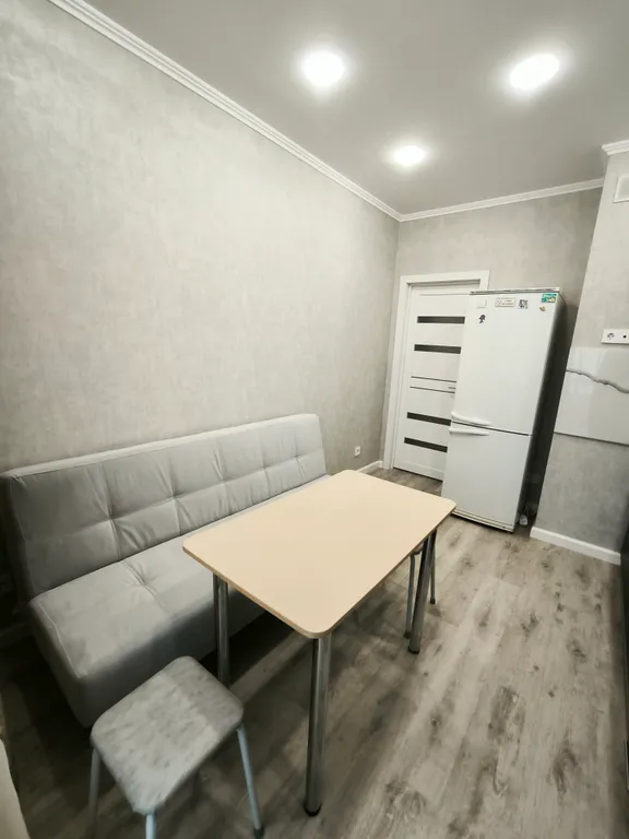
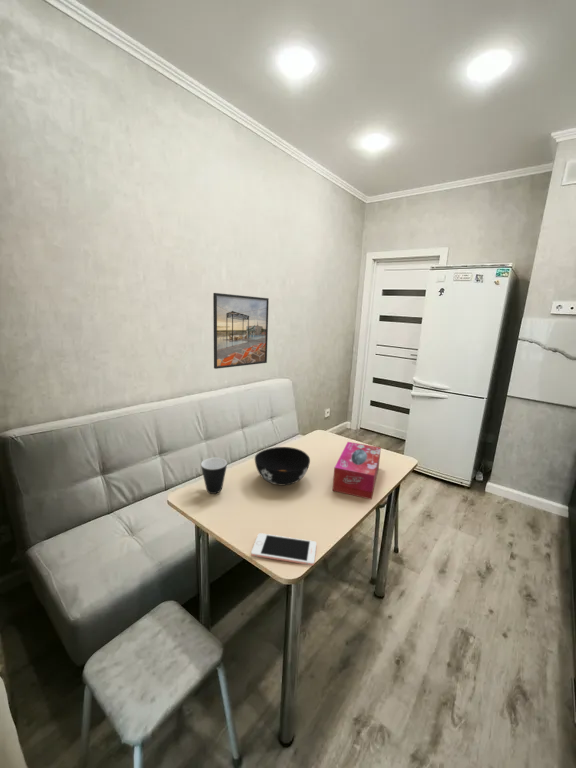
+ mug (212, 476)
+ tissue box (358, 467)
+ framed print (242, 331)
+ cell phone (284, 548)
+ bowl (281, 468)
